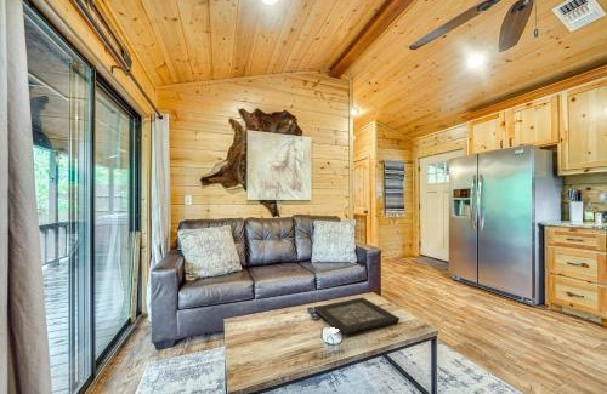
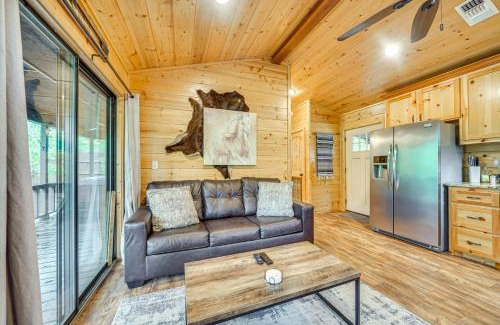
- decorative tray (354, 314)
